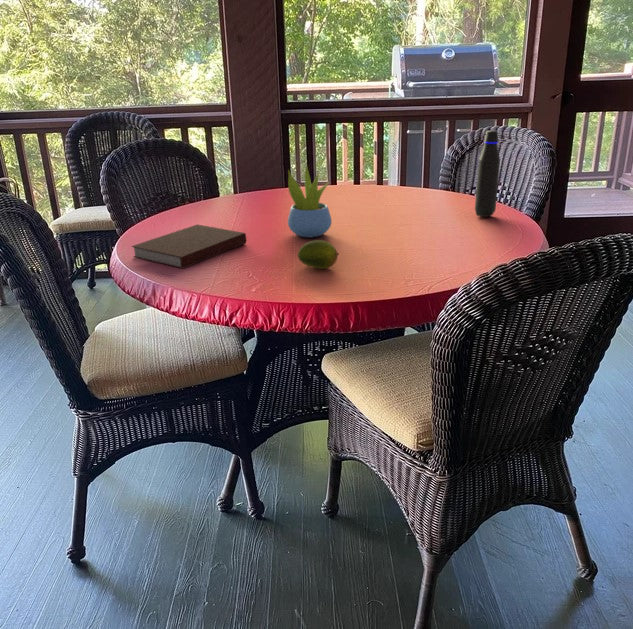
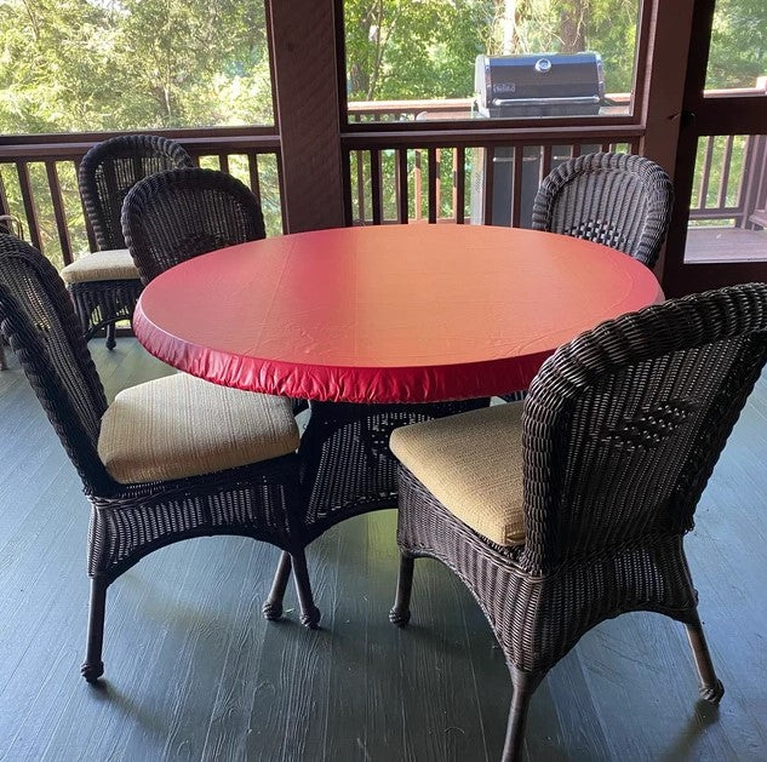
- fruit (318, 254)
- notebook (190, 244)
- water bottle (488, 174)
- succulent plant (308, 200)
